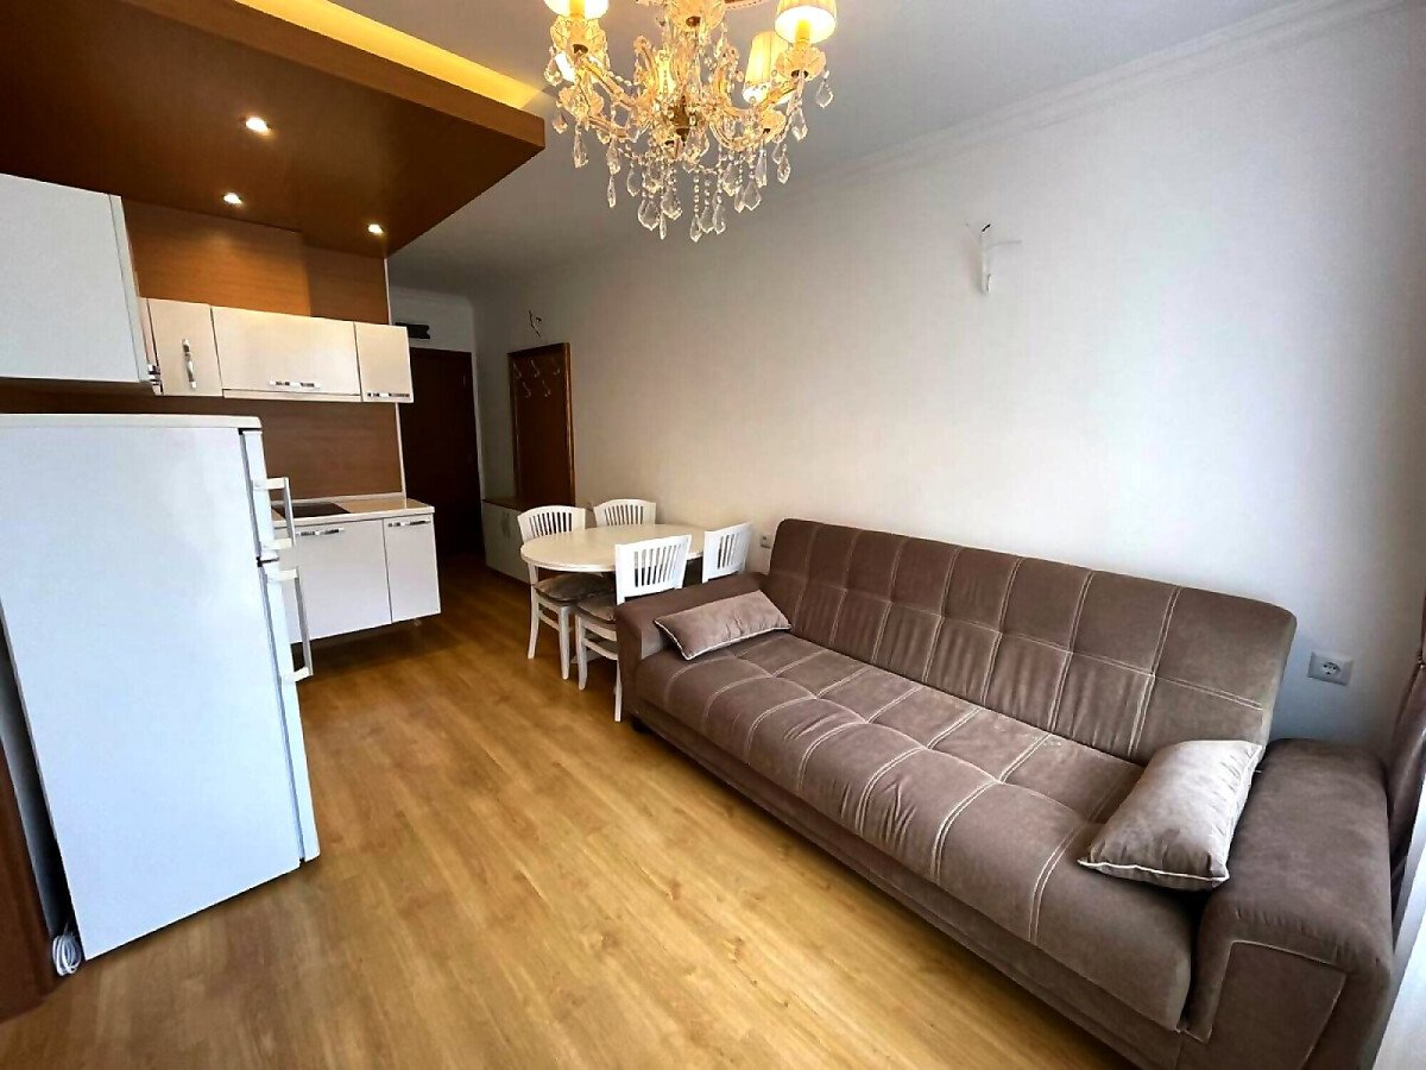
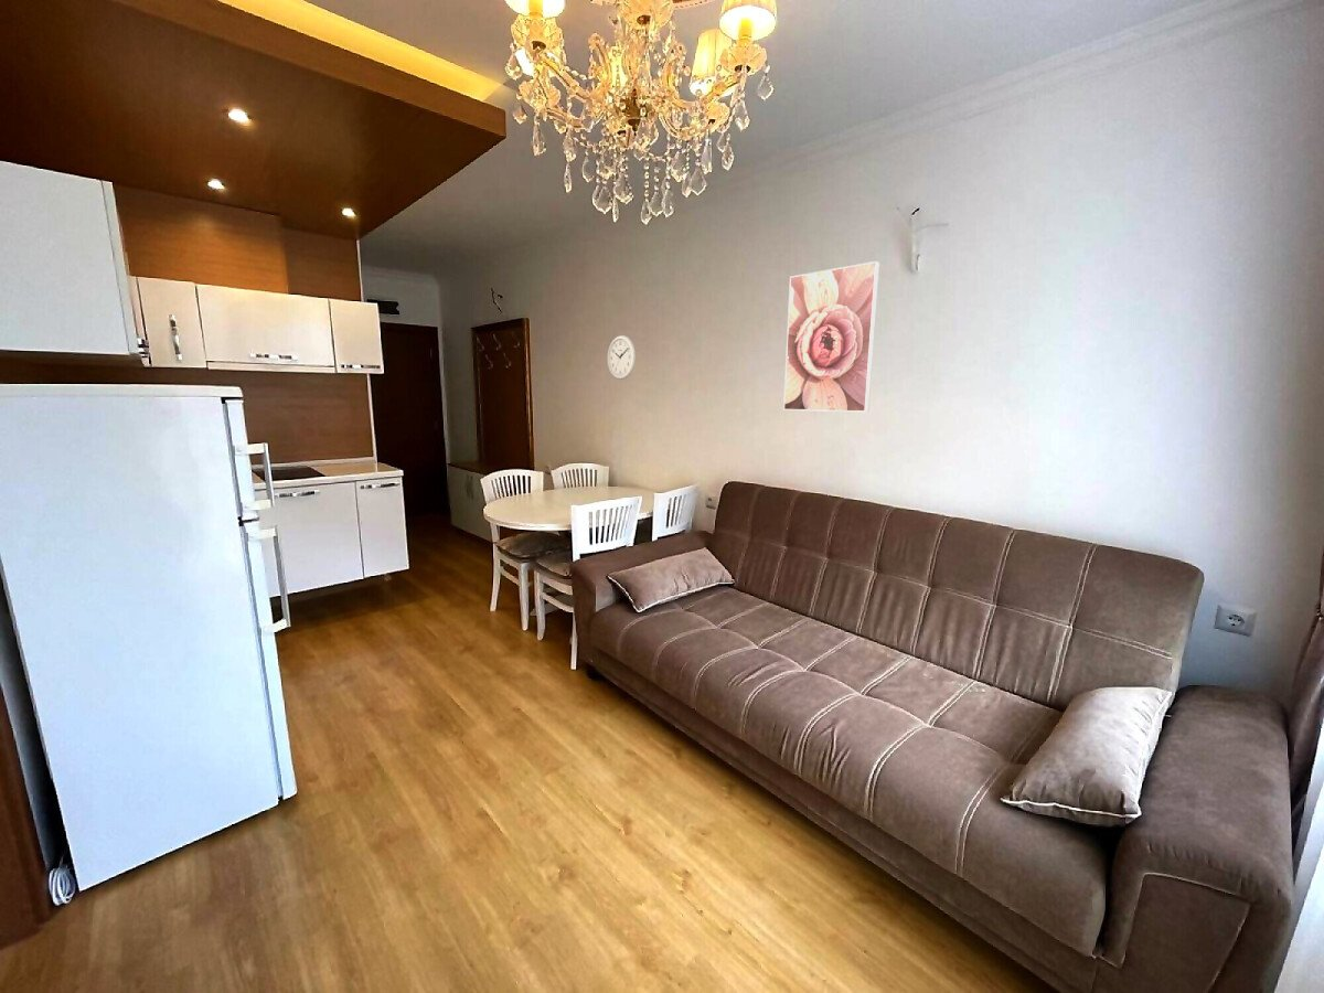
+ wall clock (620, 357)
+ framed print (828, 341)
